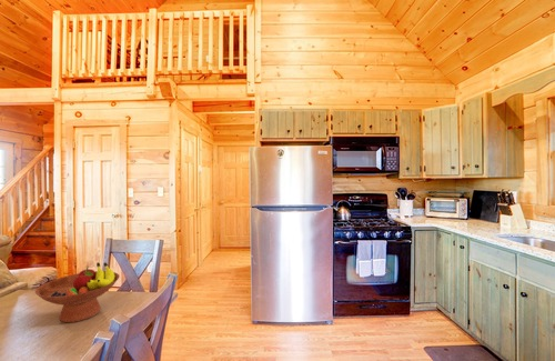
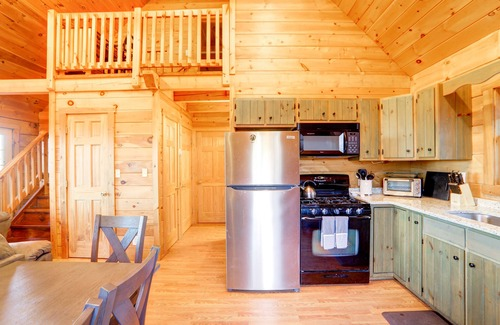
- fruit bowl (80, 292)
